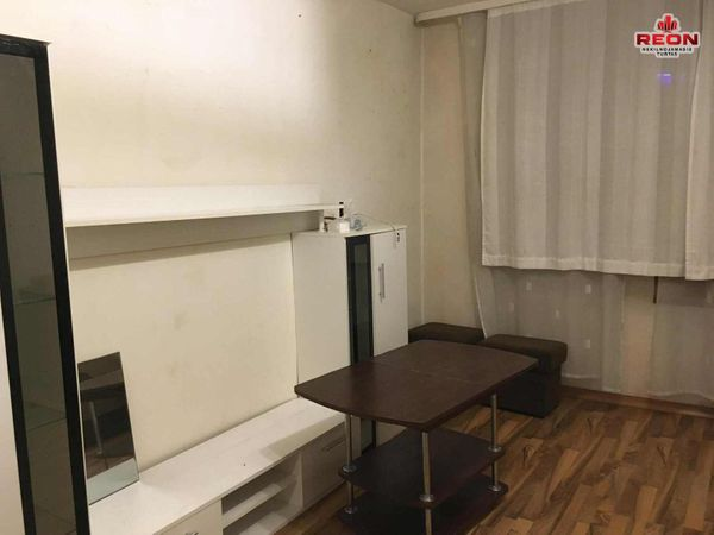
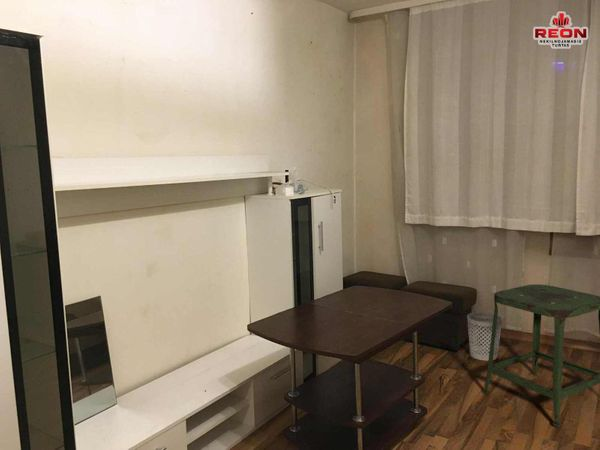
+ stool (544, 353)
+ wastebasket (484, 336)
